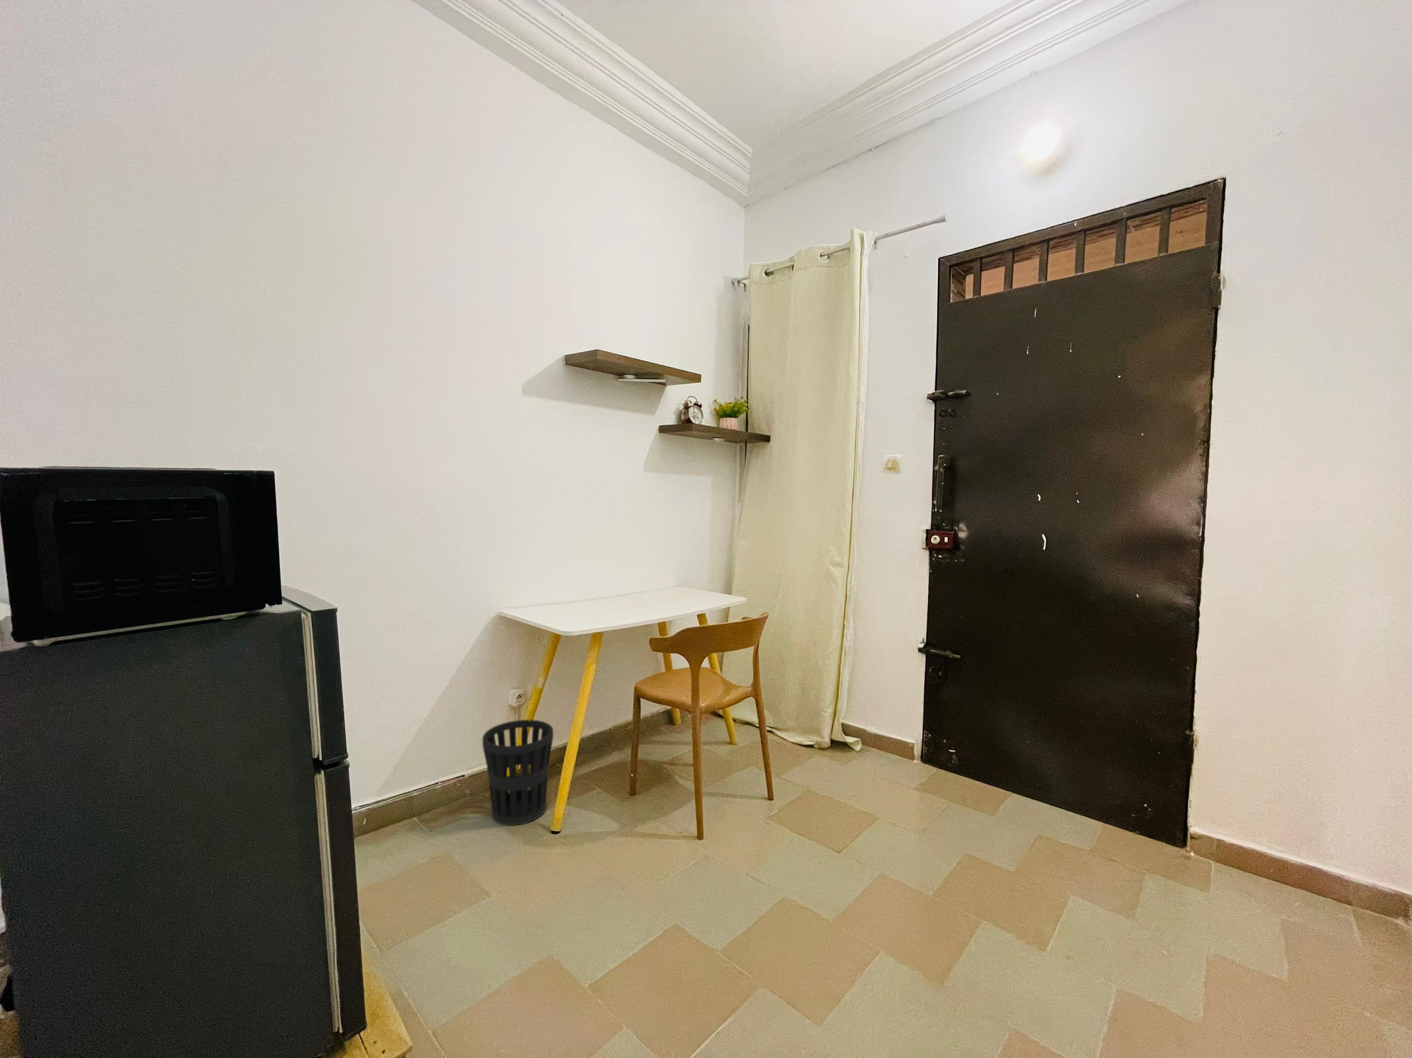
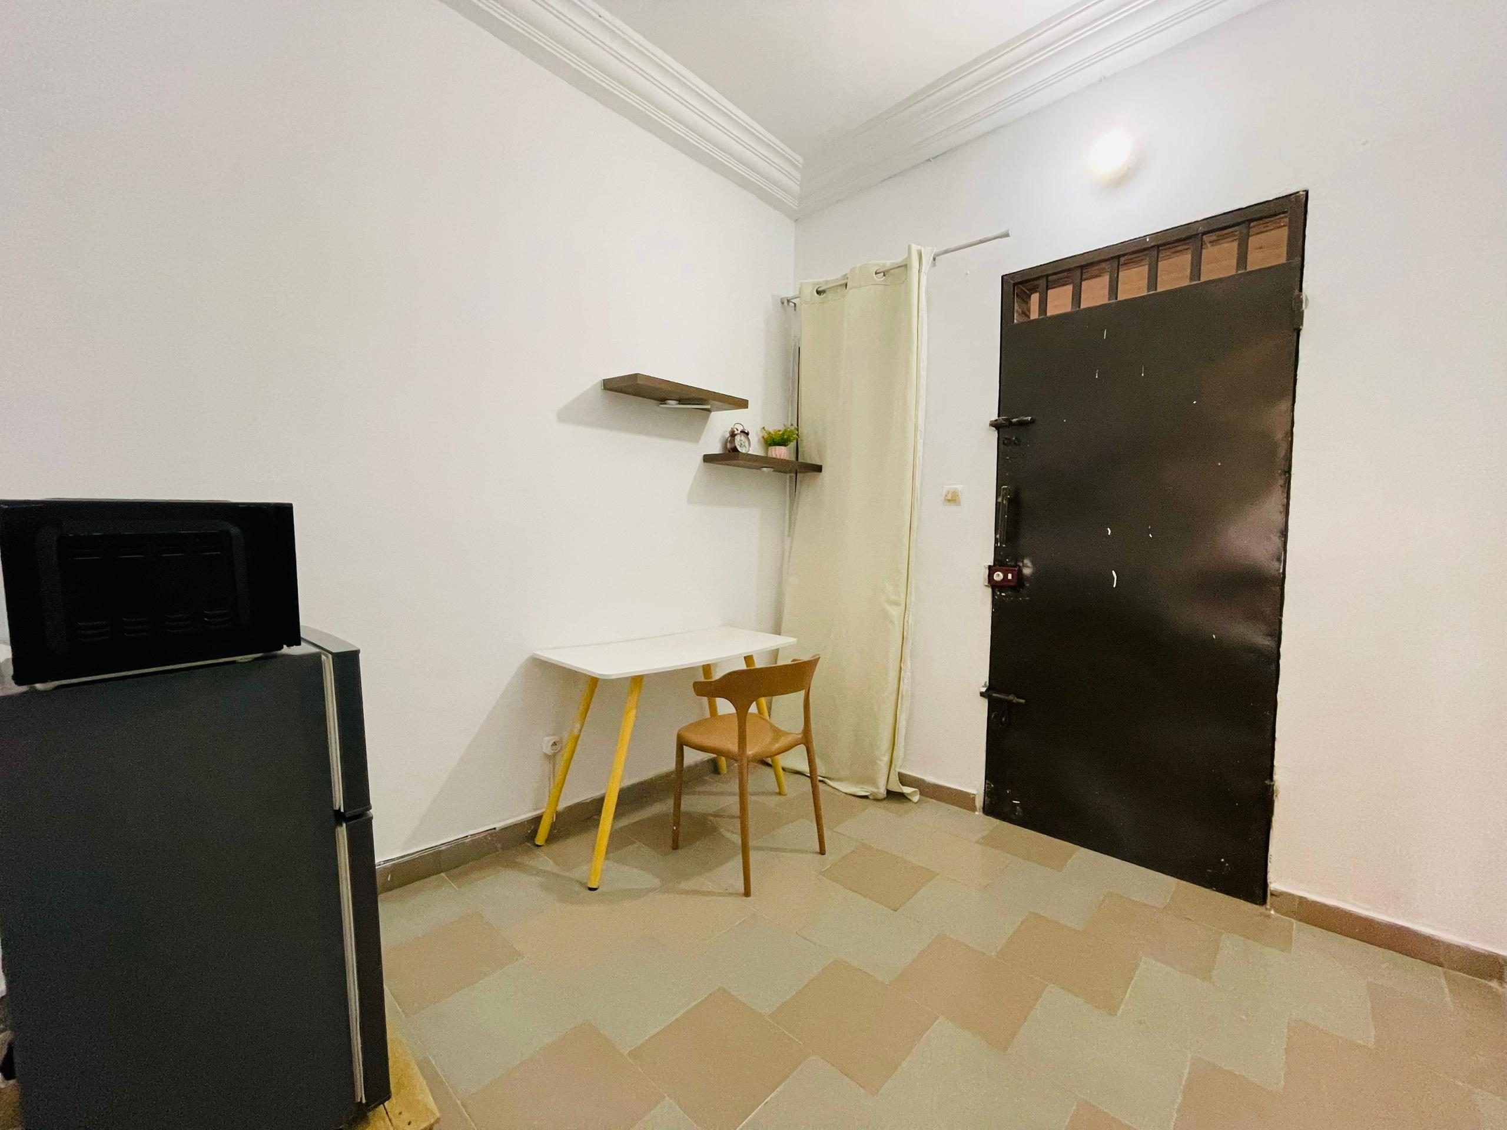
- wastebasket (516, 771)
